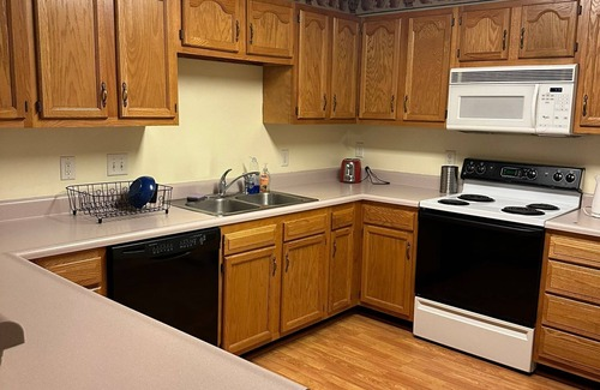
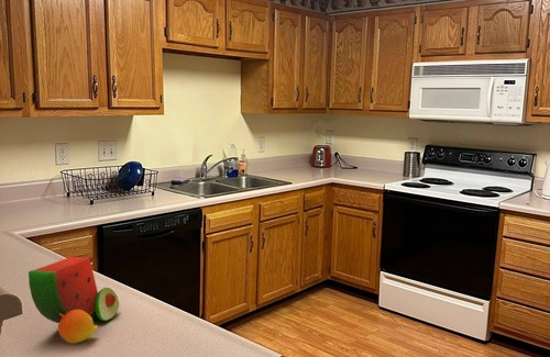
+ watermelon (81, 293)
